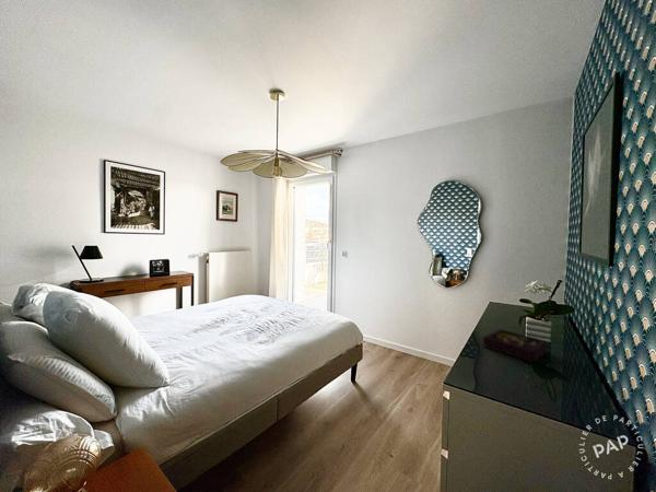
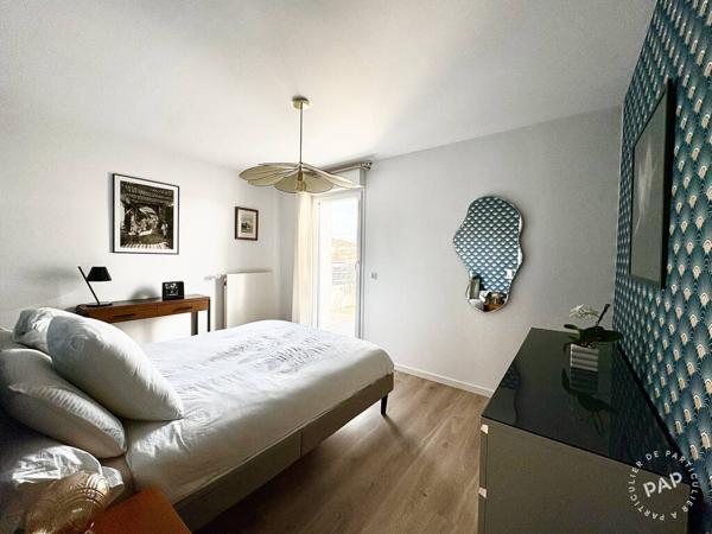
- jewelry box (514, 343)
